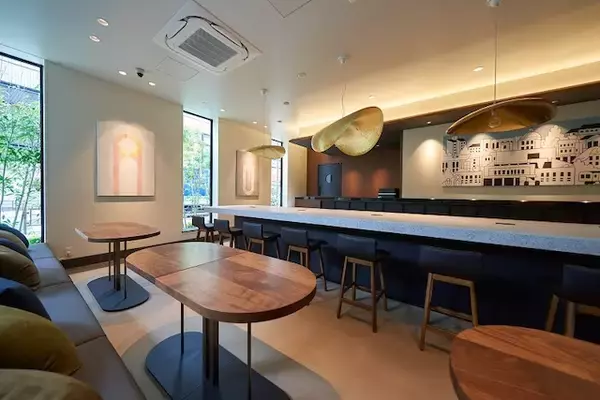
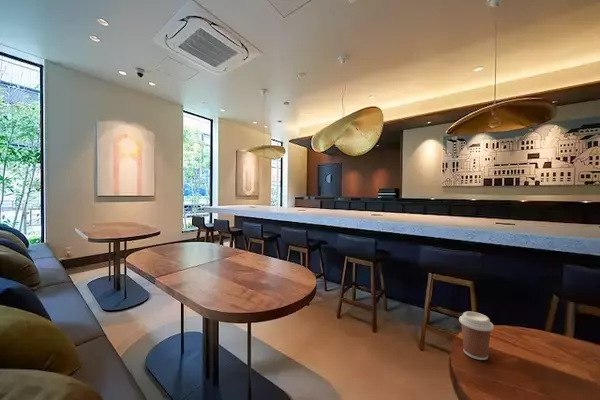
+ coffee cup (475, 334)
